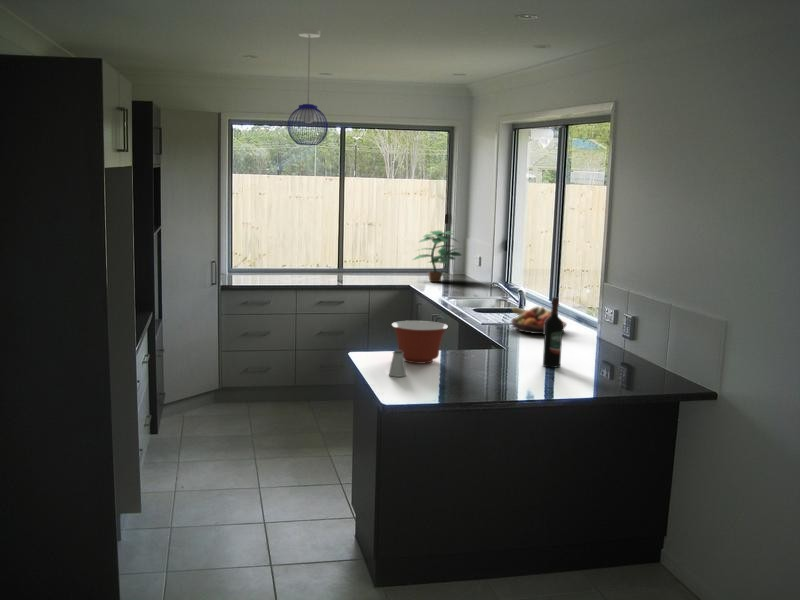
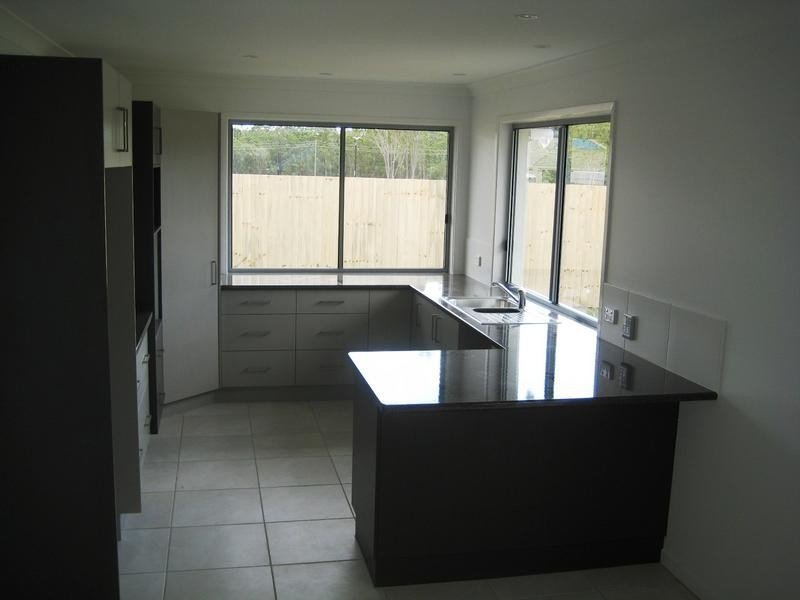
- wine bottle (553, 331)
- fruit bowl (538, 319)
- pendant light (308, 88)
- saltshaker (397, 362)
- potted plant (439, 256)
- mixing bowl (419, 342)
